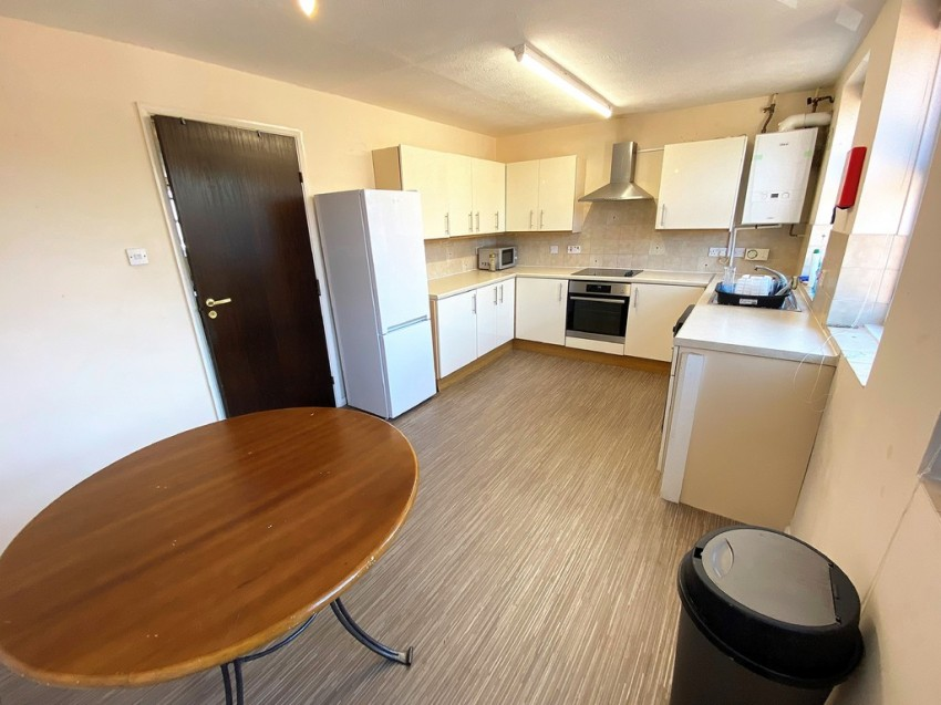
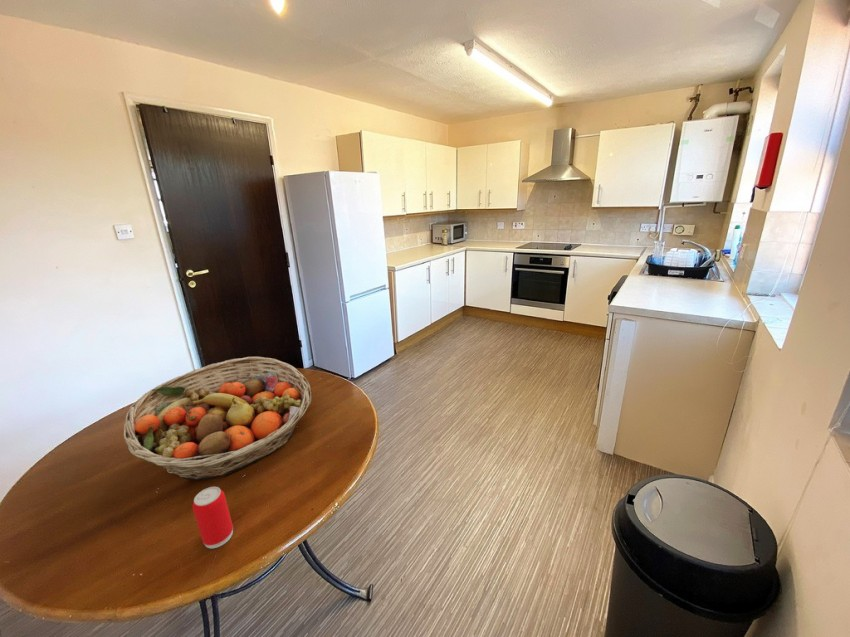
+ fruit basket (229, 412)
+ beverage can (213, 516)
